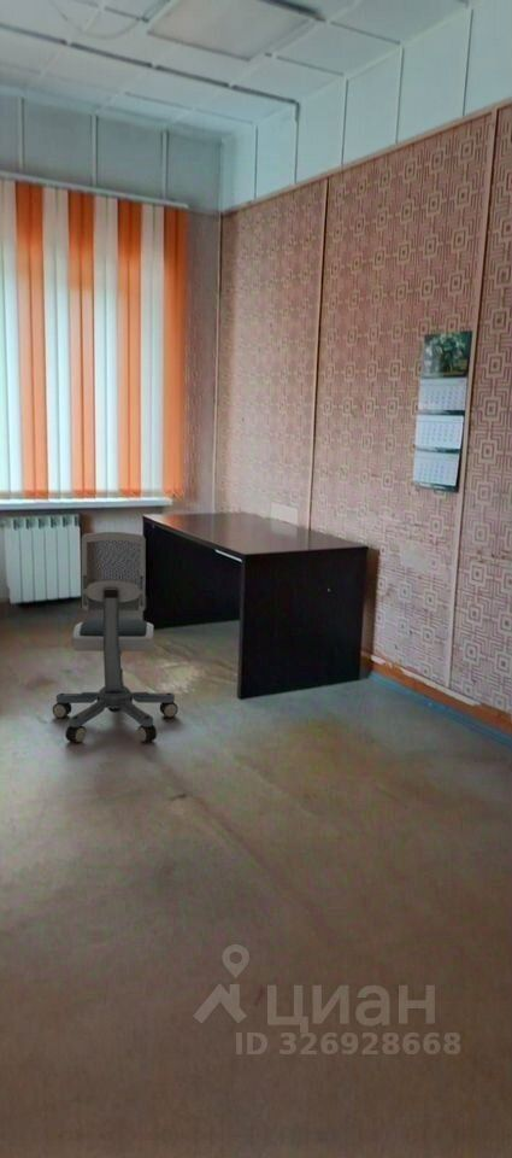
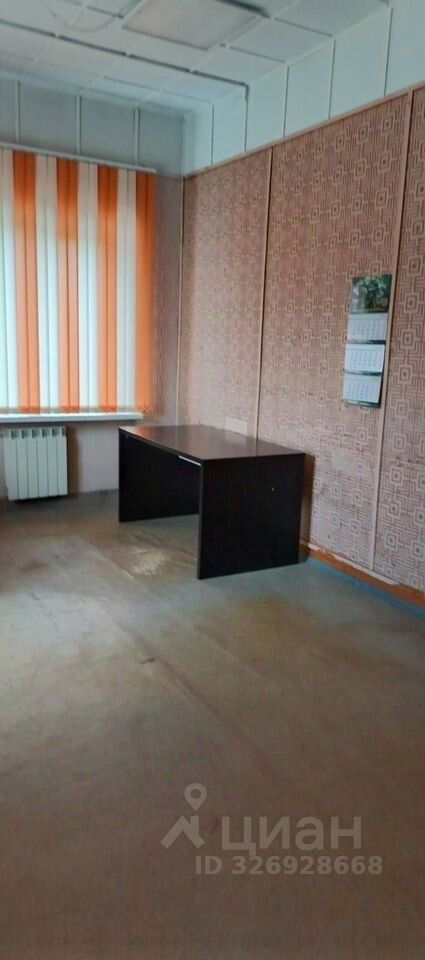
- office chair (114, 625)
